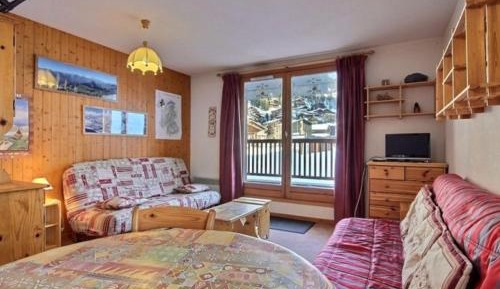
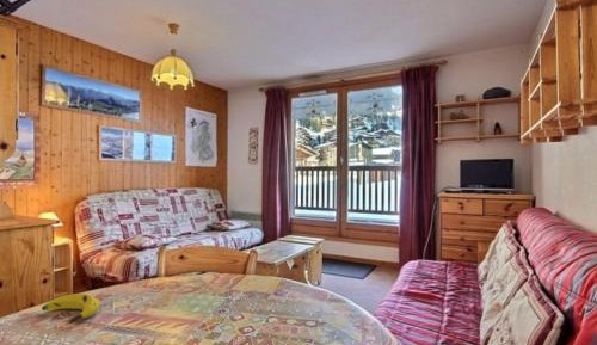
+ banana (67, 307)
